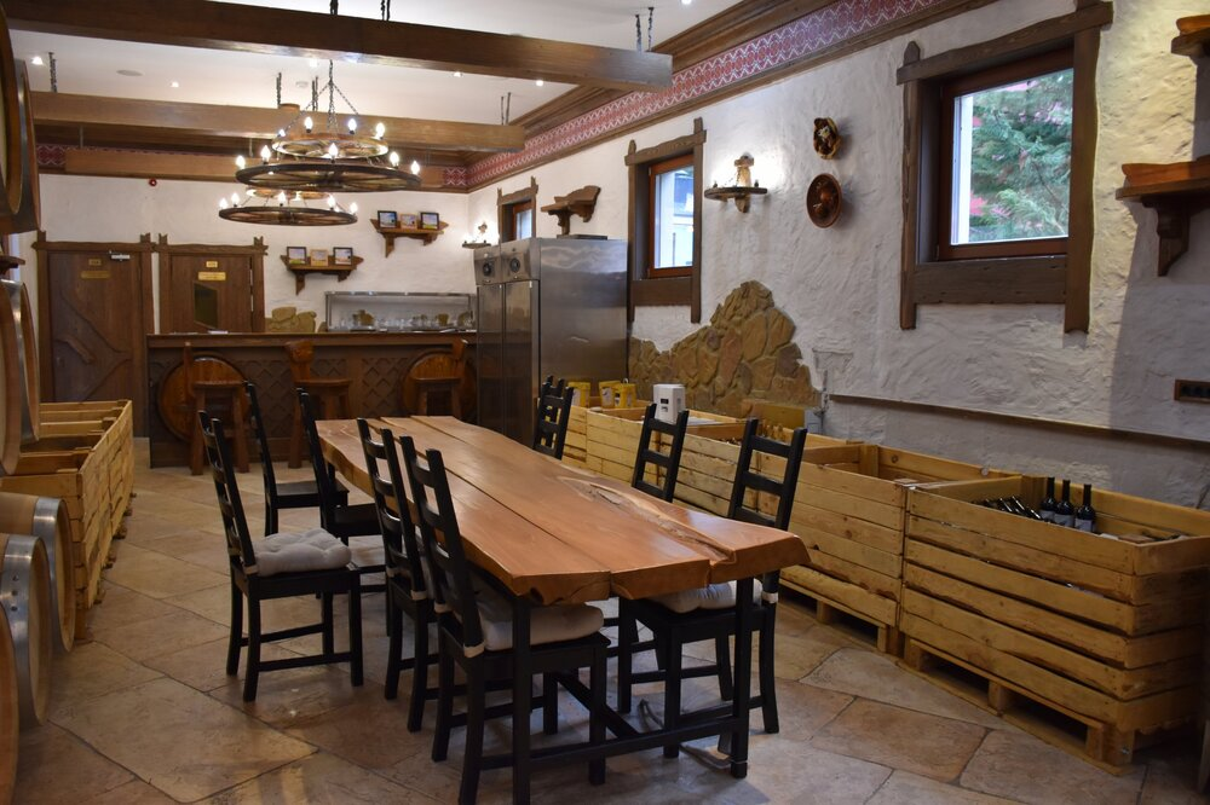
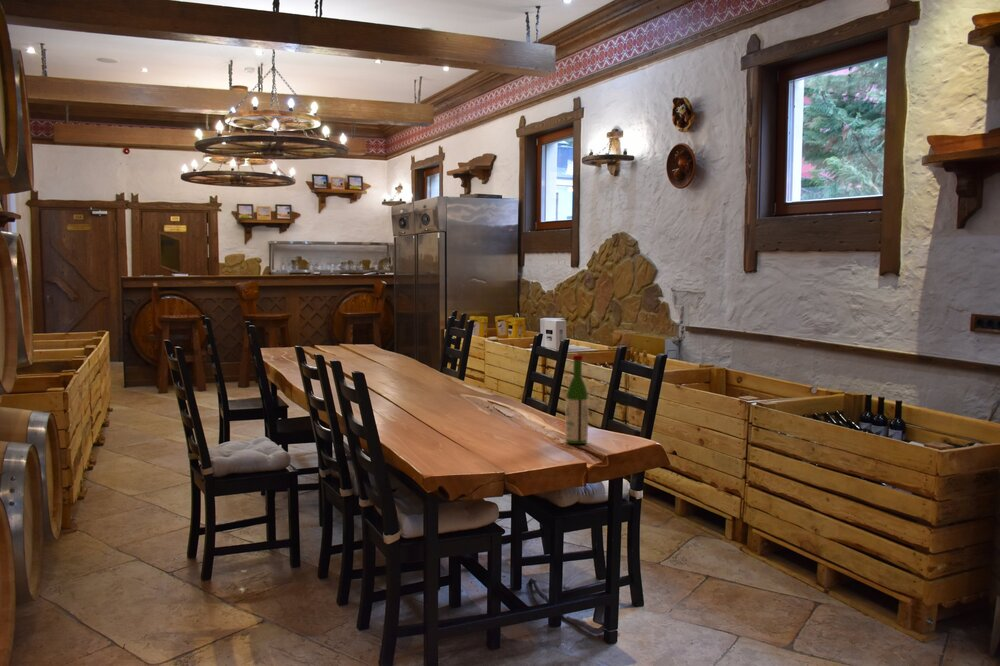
+ wine bottle (577, 398)
